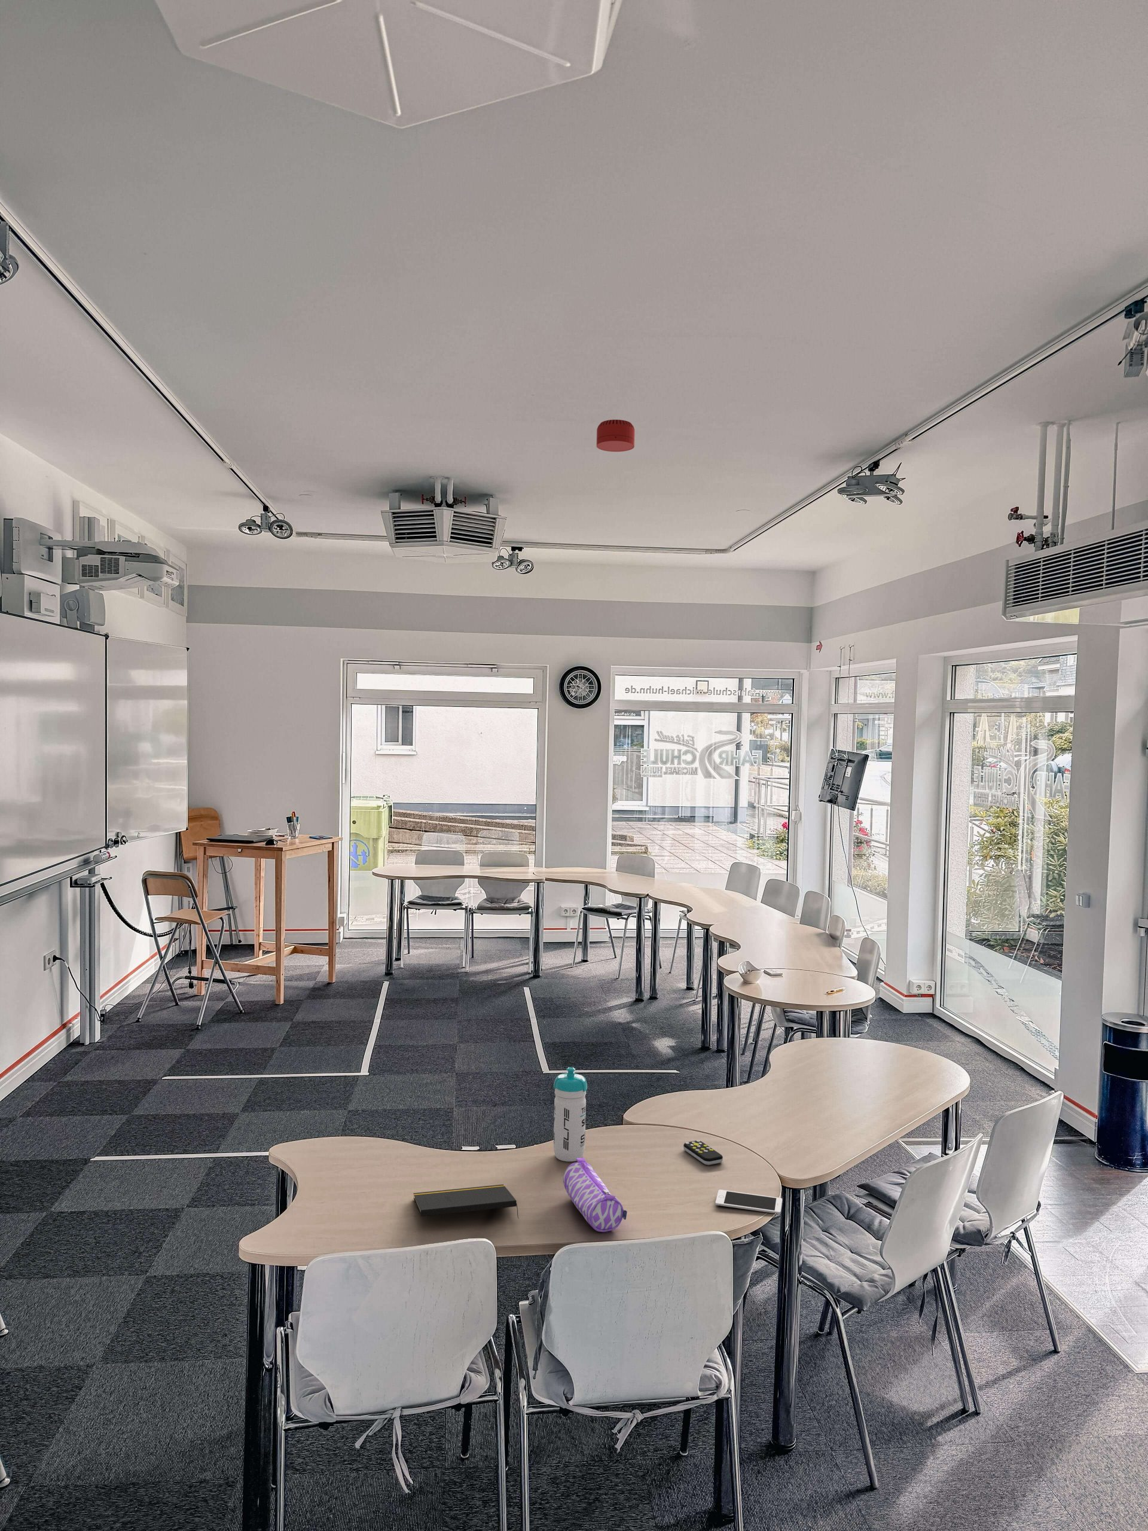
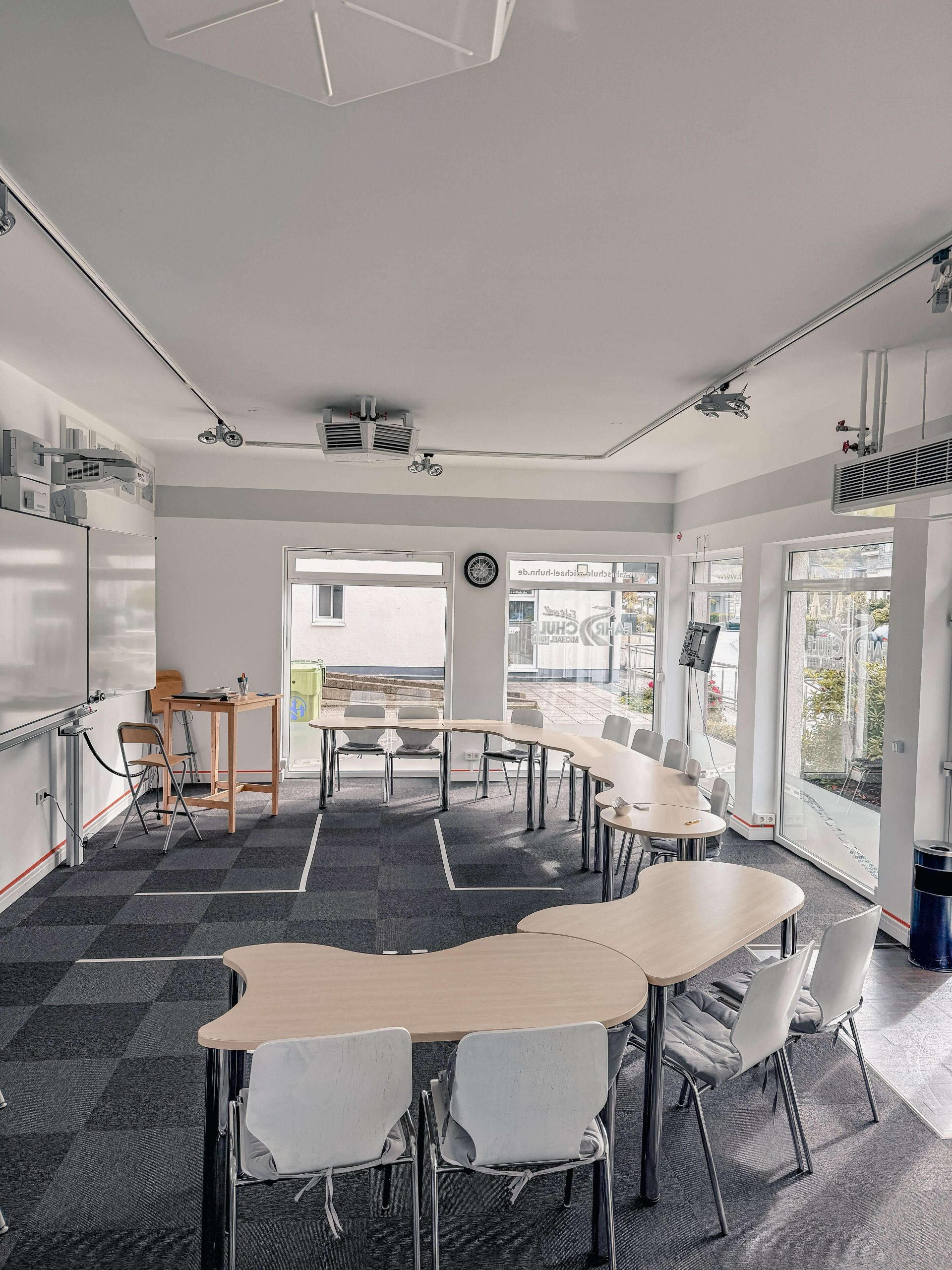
- smoke detector (615, 435)
- remote control (703, 1151)
- water bottle (570, 1111)
- pencil case (592, 1195)
- cell phone (749, 1202)
- notepad (463, 1199)
